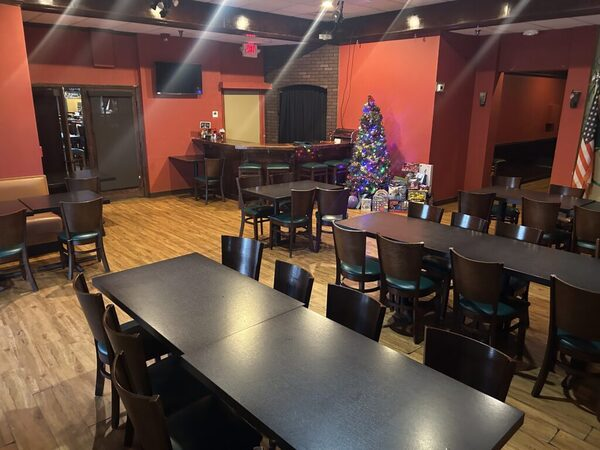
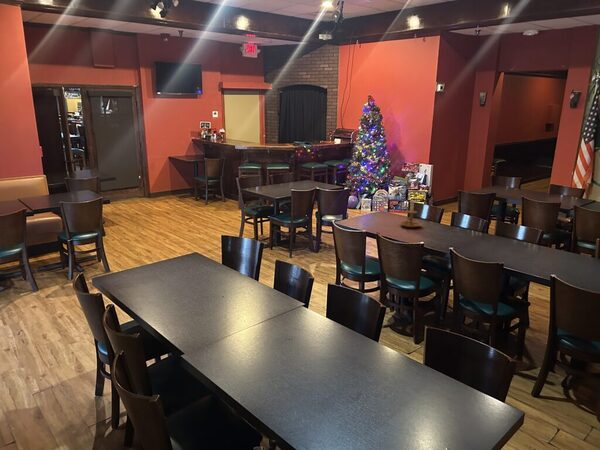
+ candle holder (411, 212)
